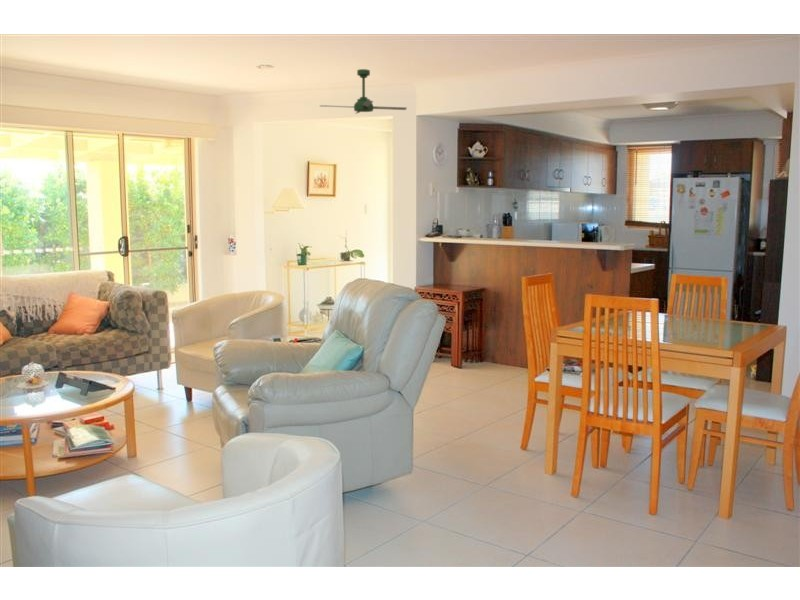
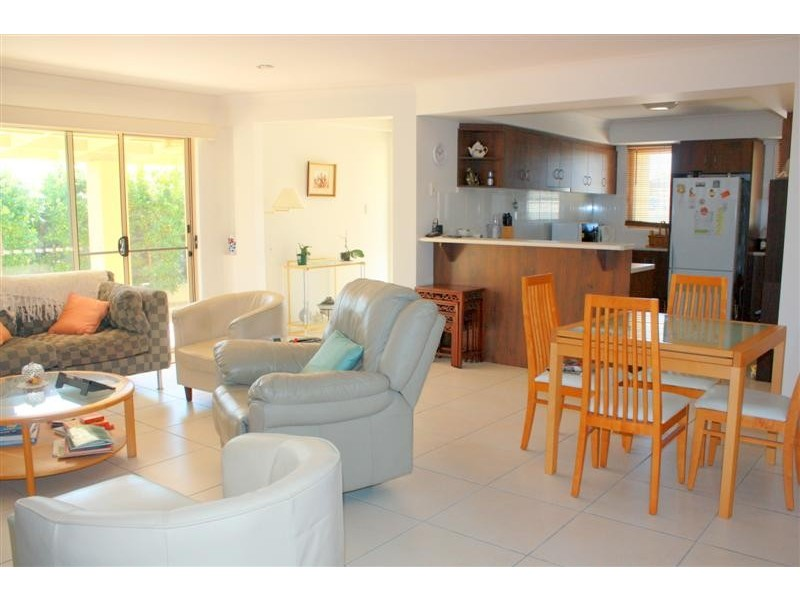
- ceiling fan (363, 90)
